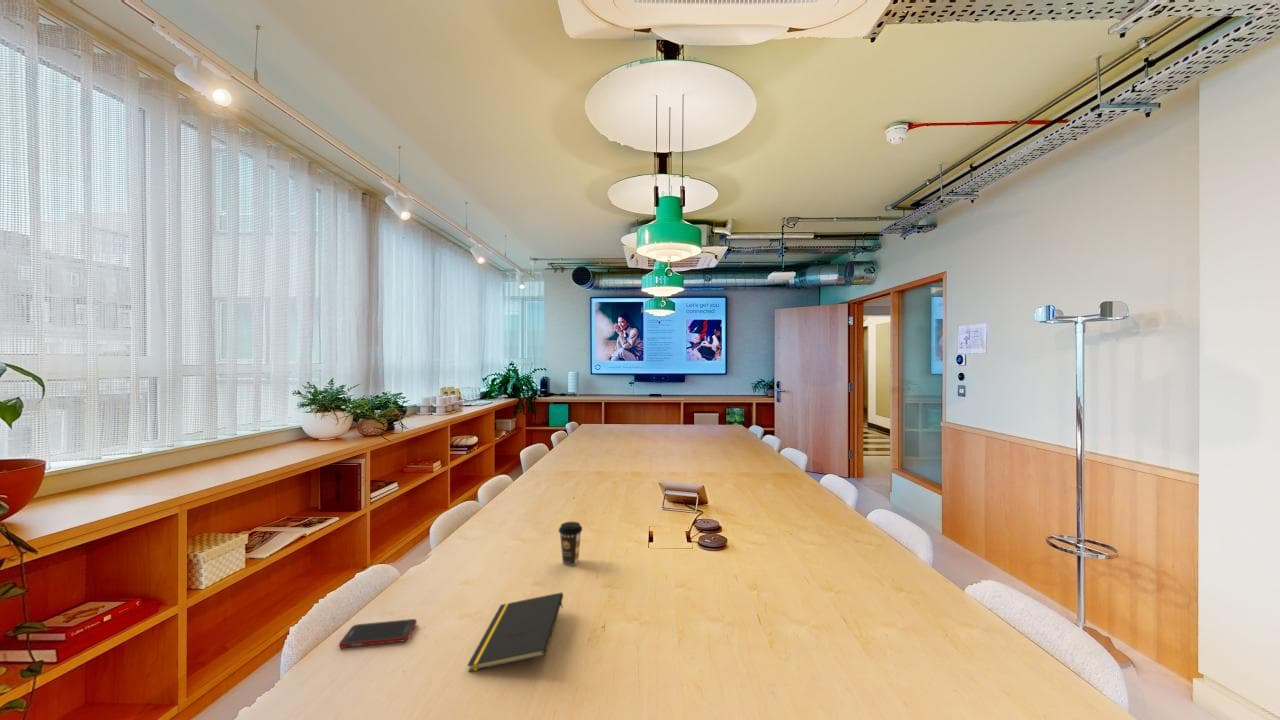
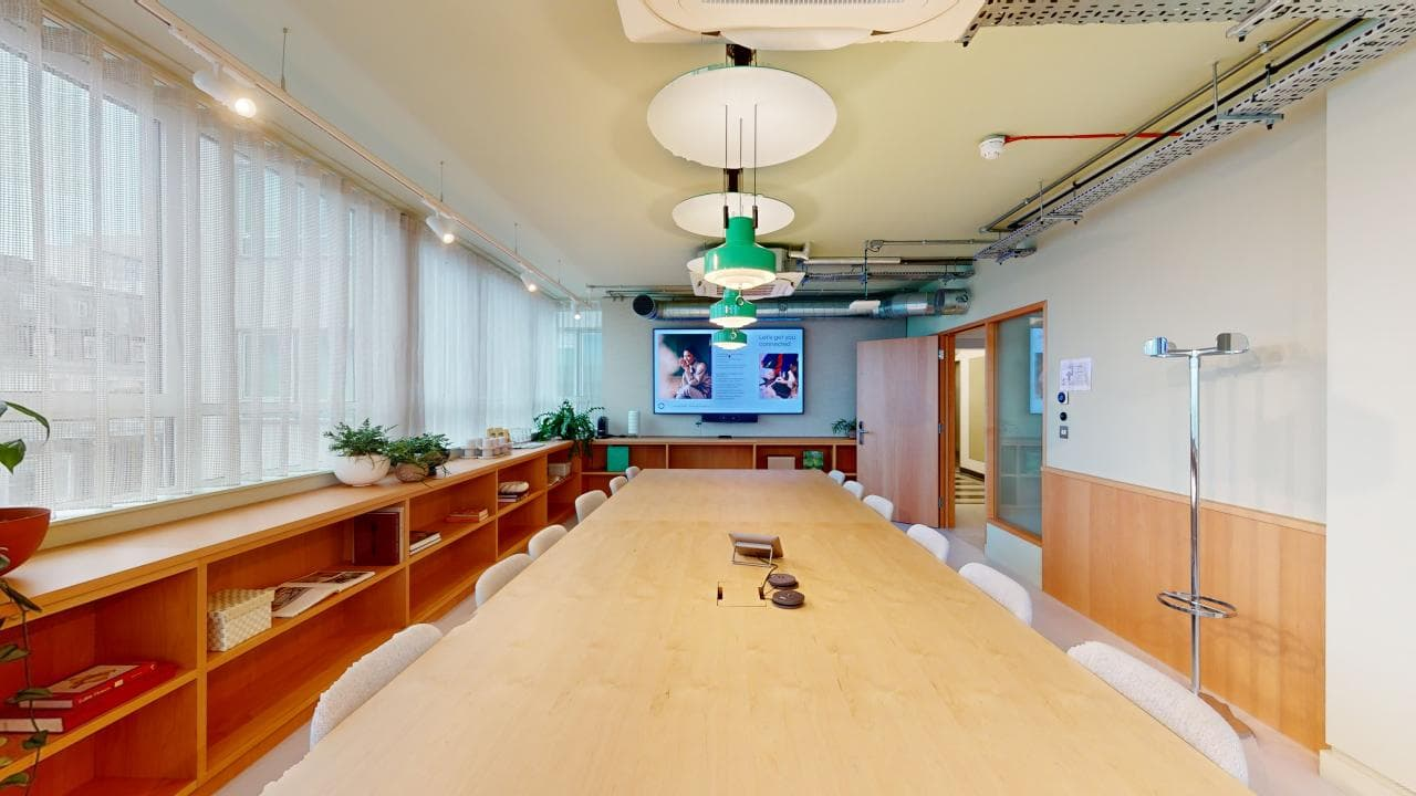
- cell phone (379, 632)
- coffee cup (570, 543)
- notepad (520, 627)
